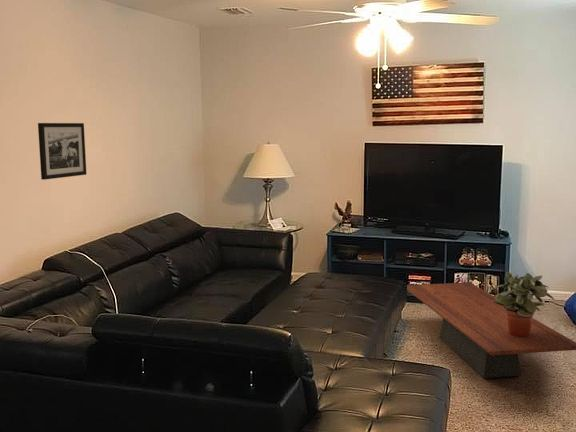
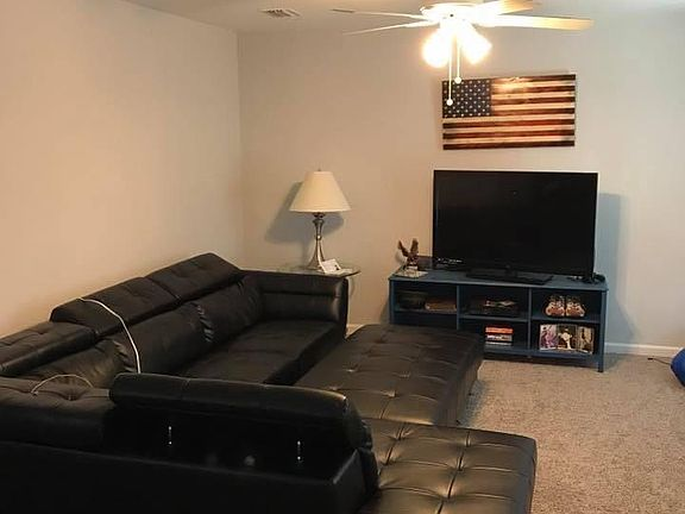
- potted plant (520, 302)
- coffee table (477, 333)
- picture frame (63, 150)
